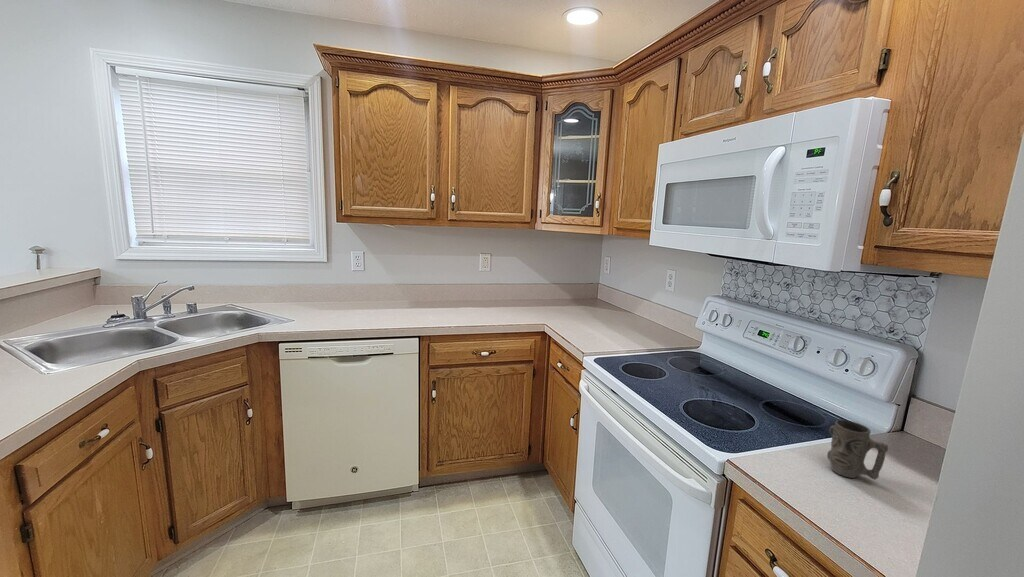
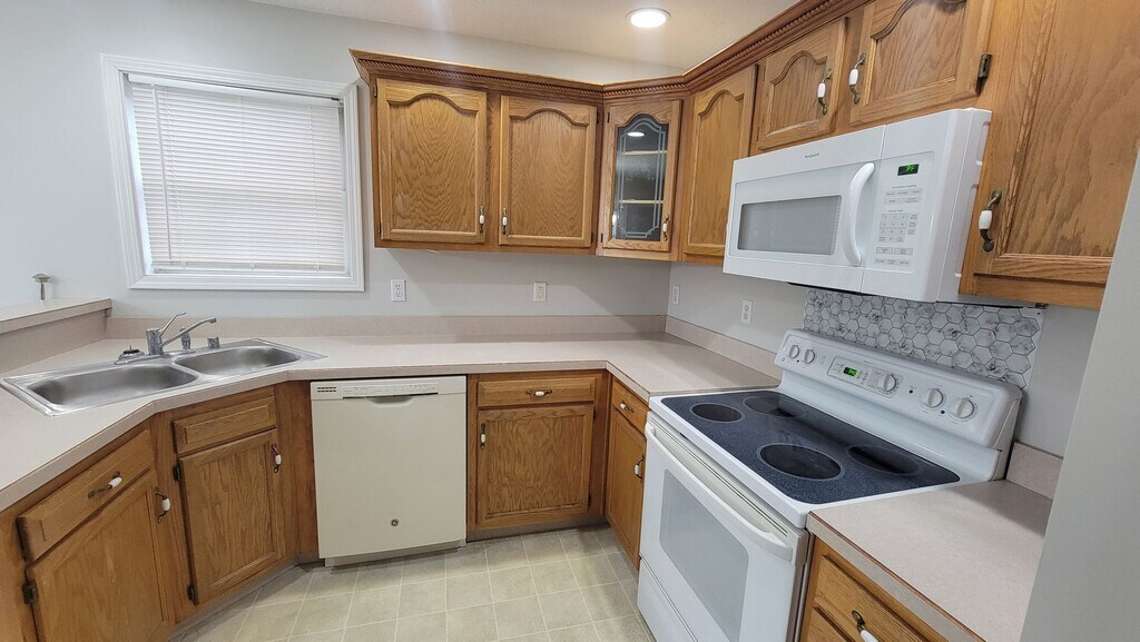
- mug (854, 451)
